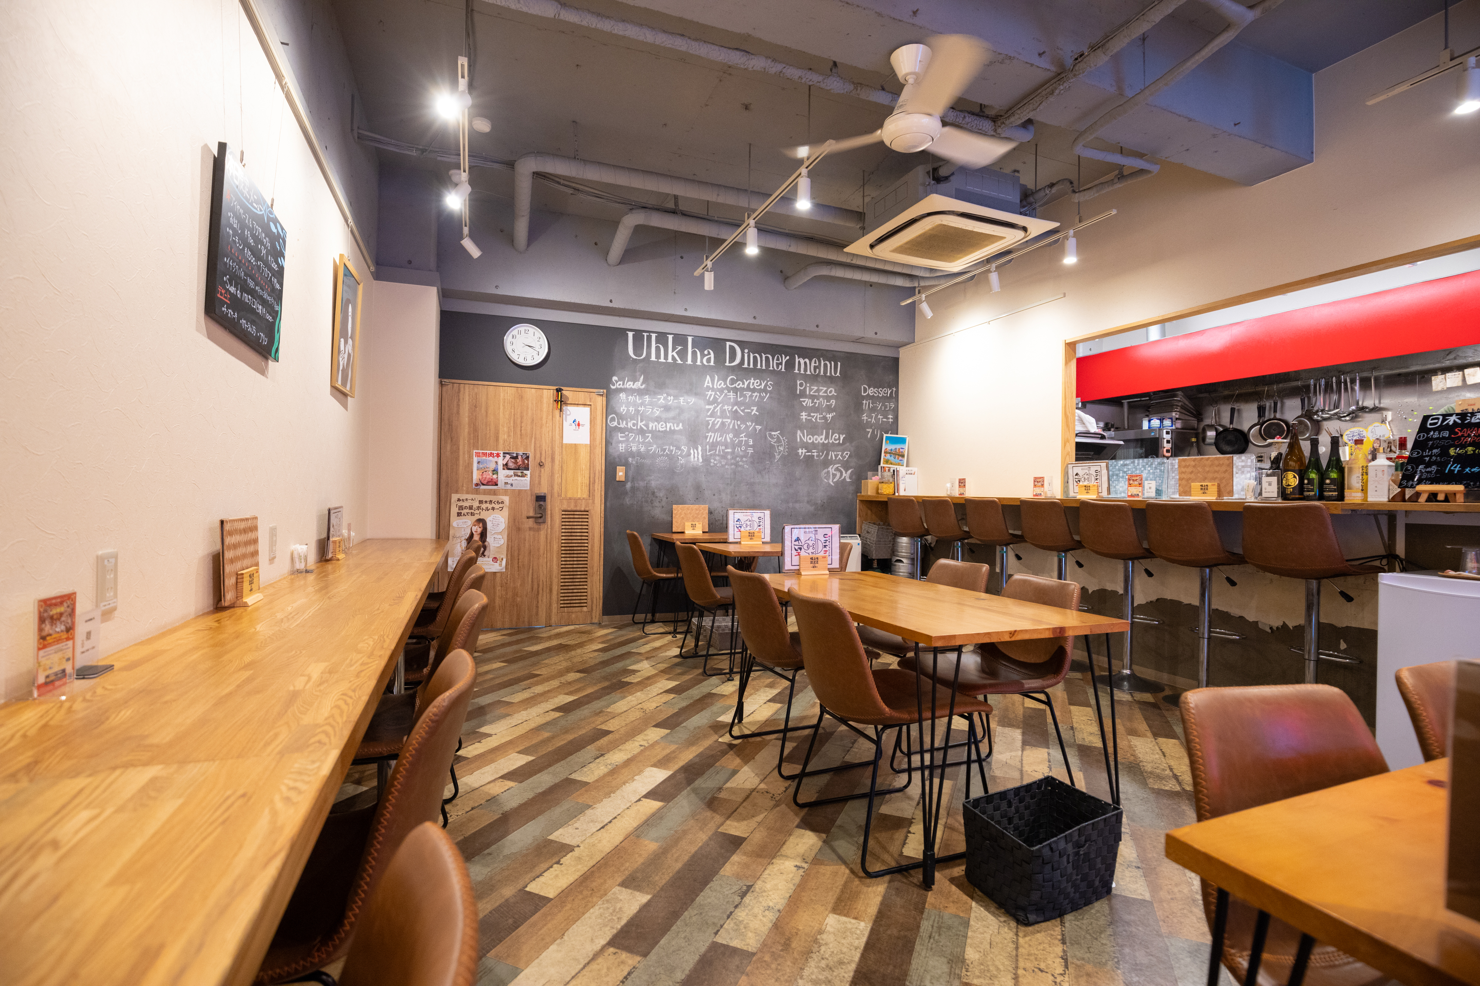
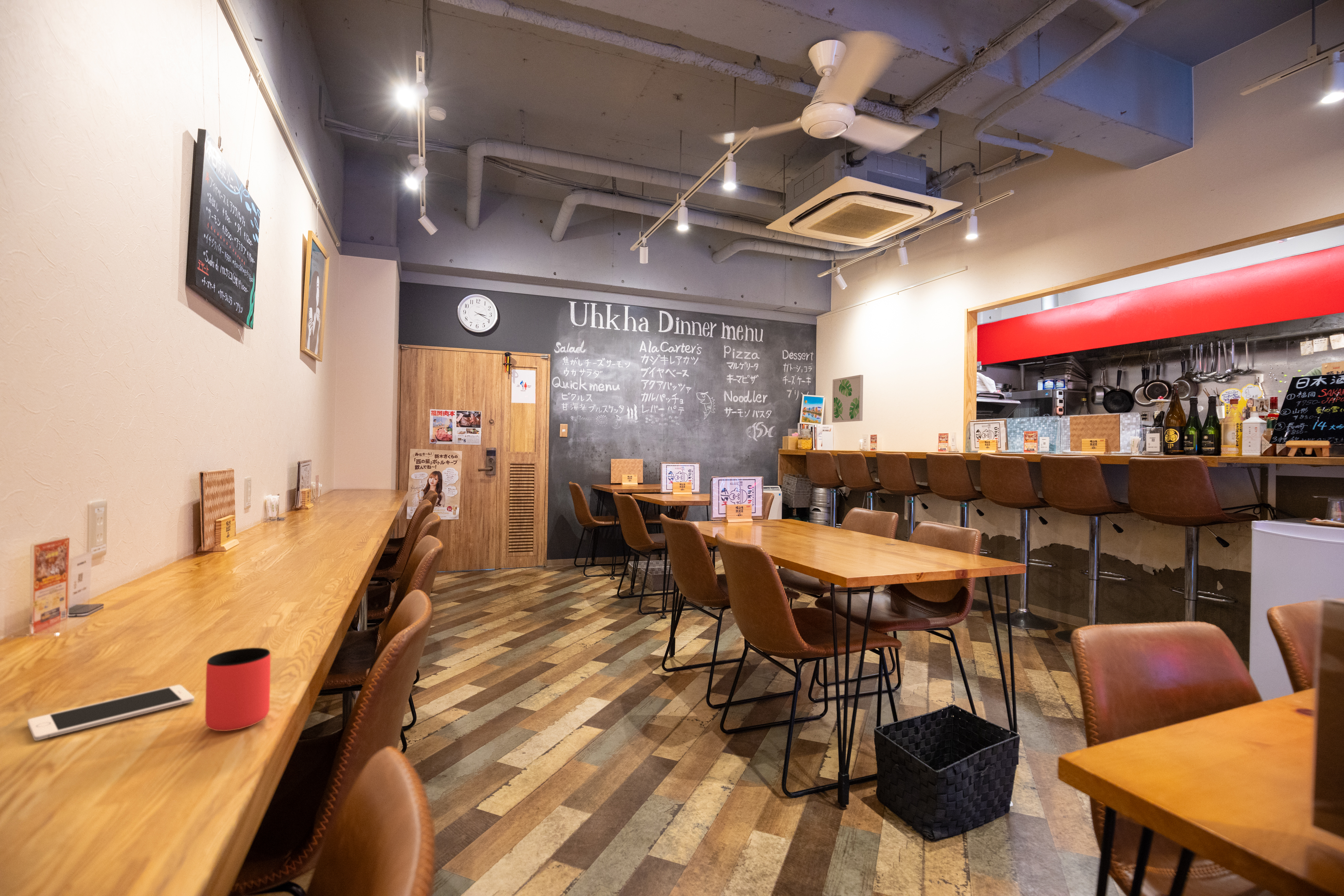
+ wall art (847, 399)
+ cell phone (115, 710)
+ cup (238, 685)
